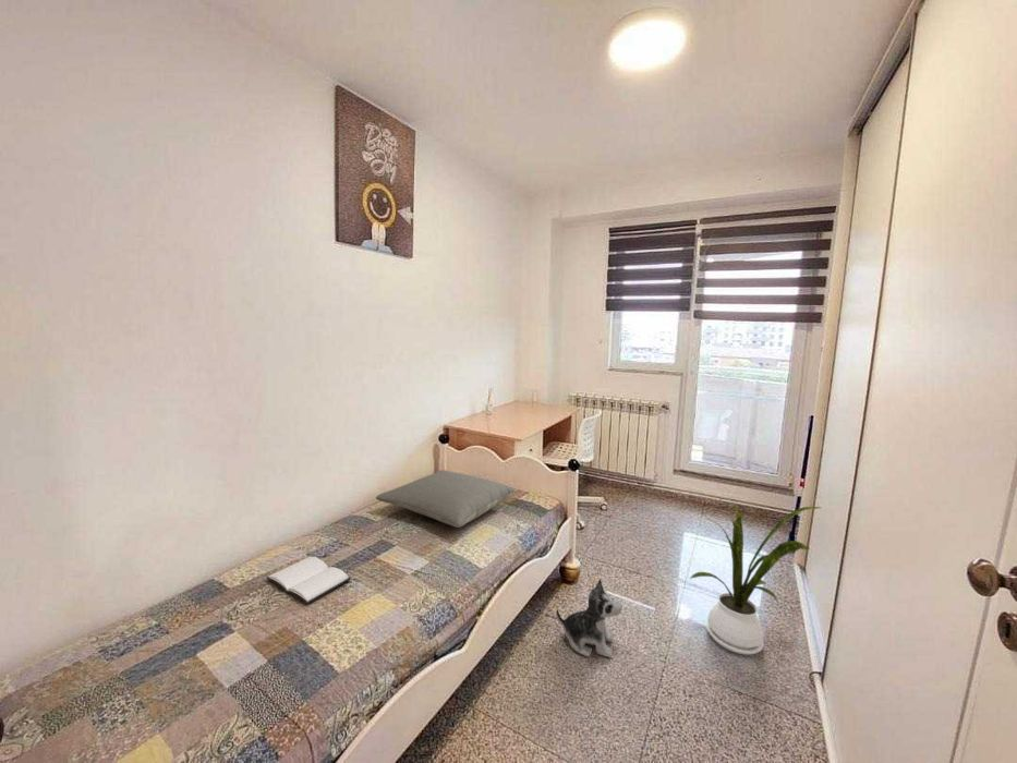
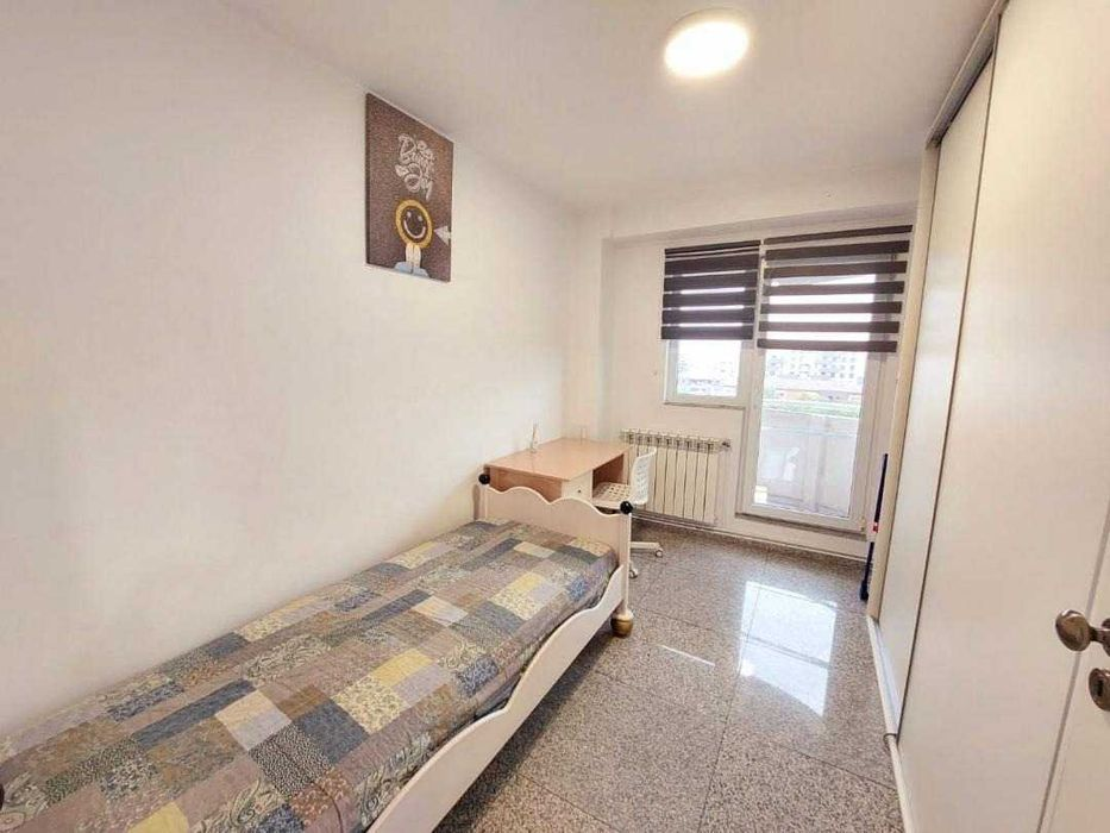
- house plant (749, 570)
- book (308, 577)
- plush toy (588, 610)
- pillow (448, 494)
